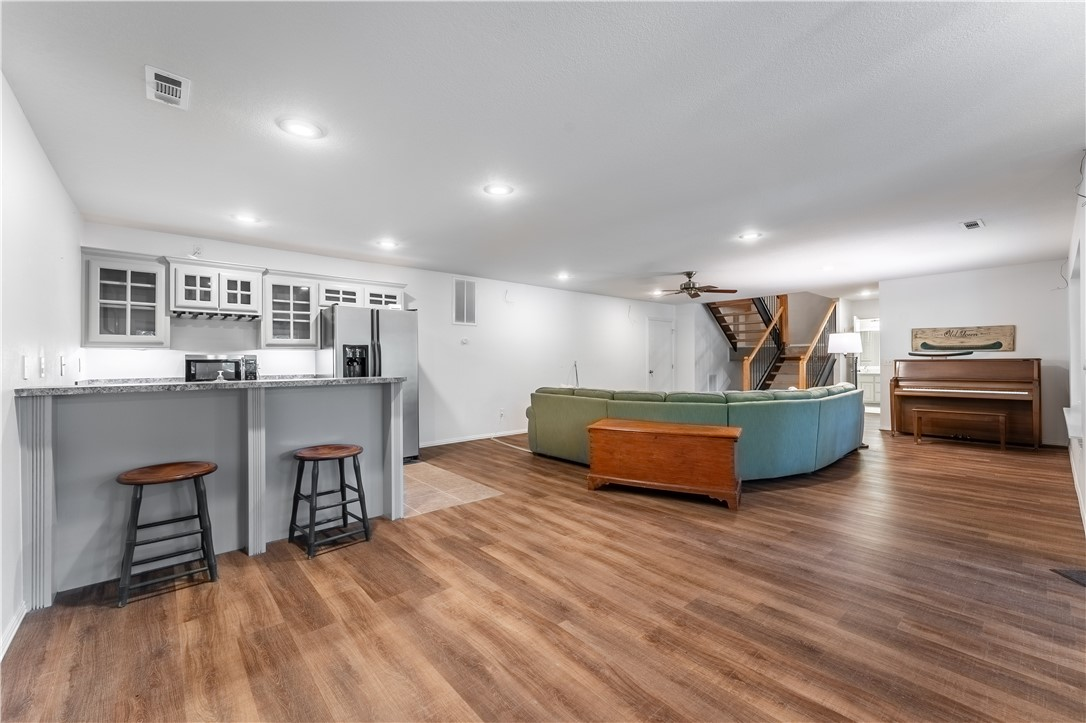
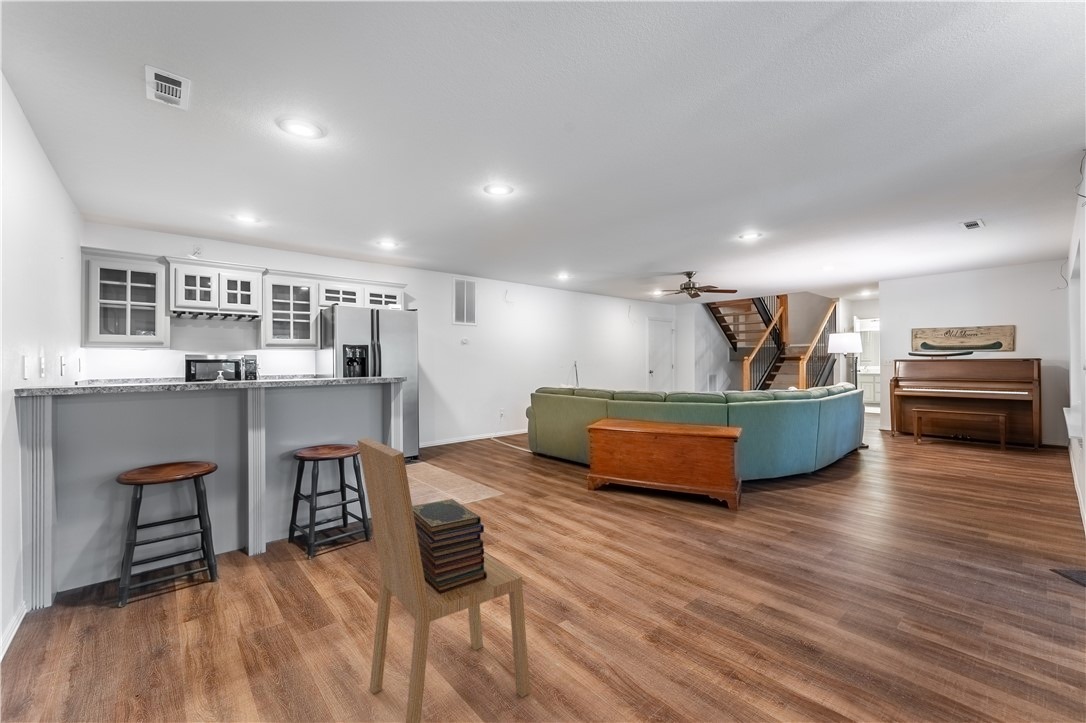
+ book stack (444, 541)
+ dining chair (422, 567)
